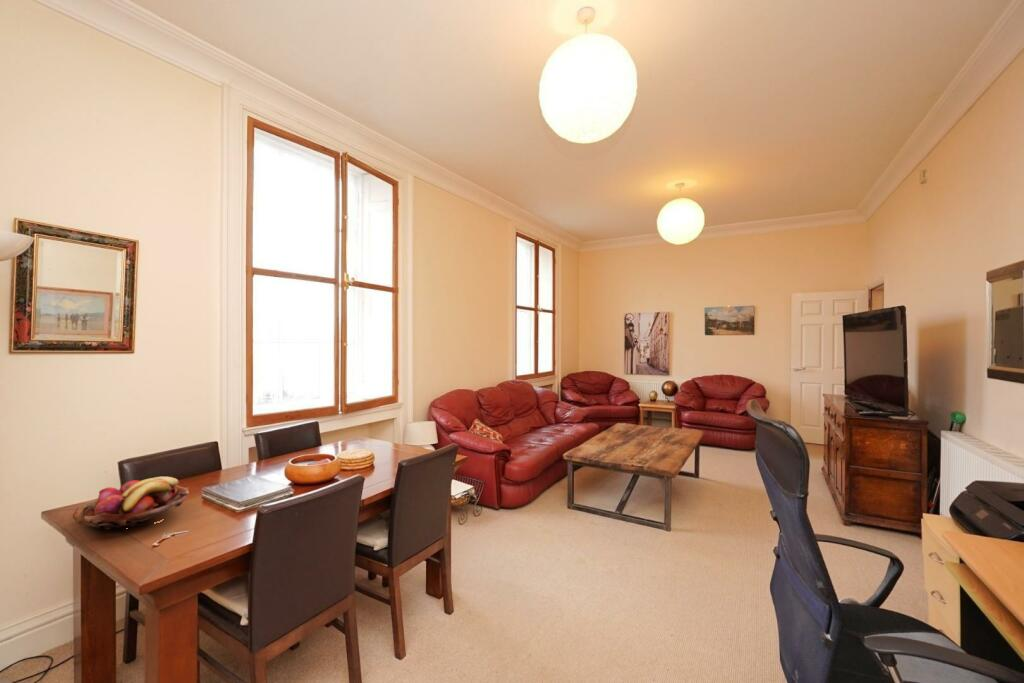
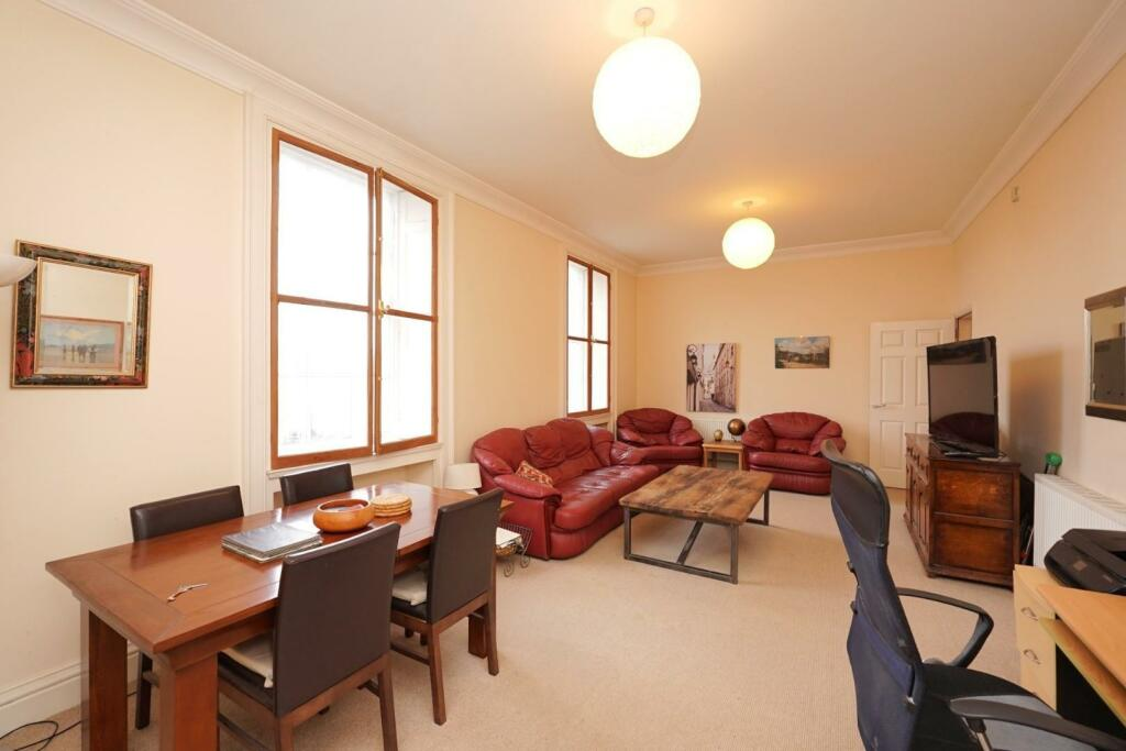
- fruit basket (135, 500)
